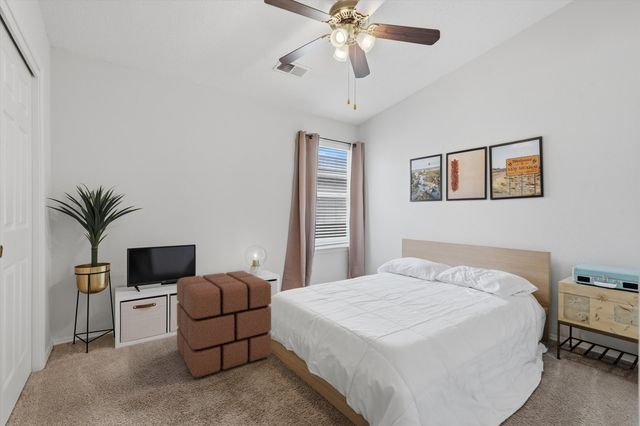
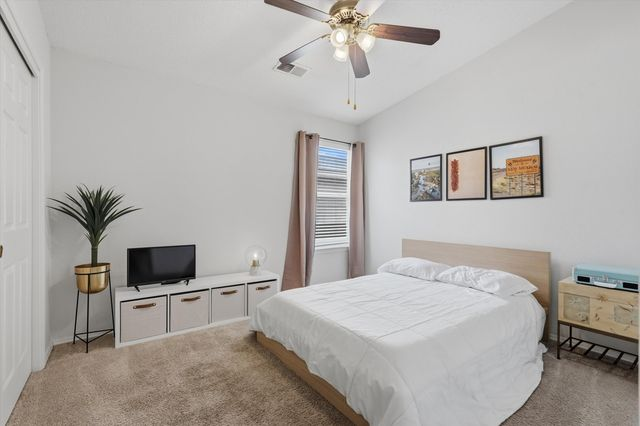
- pouf (223, 316)
